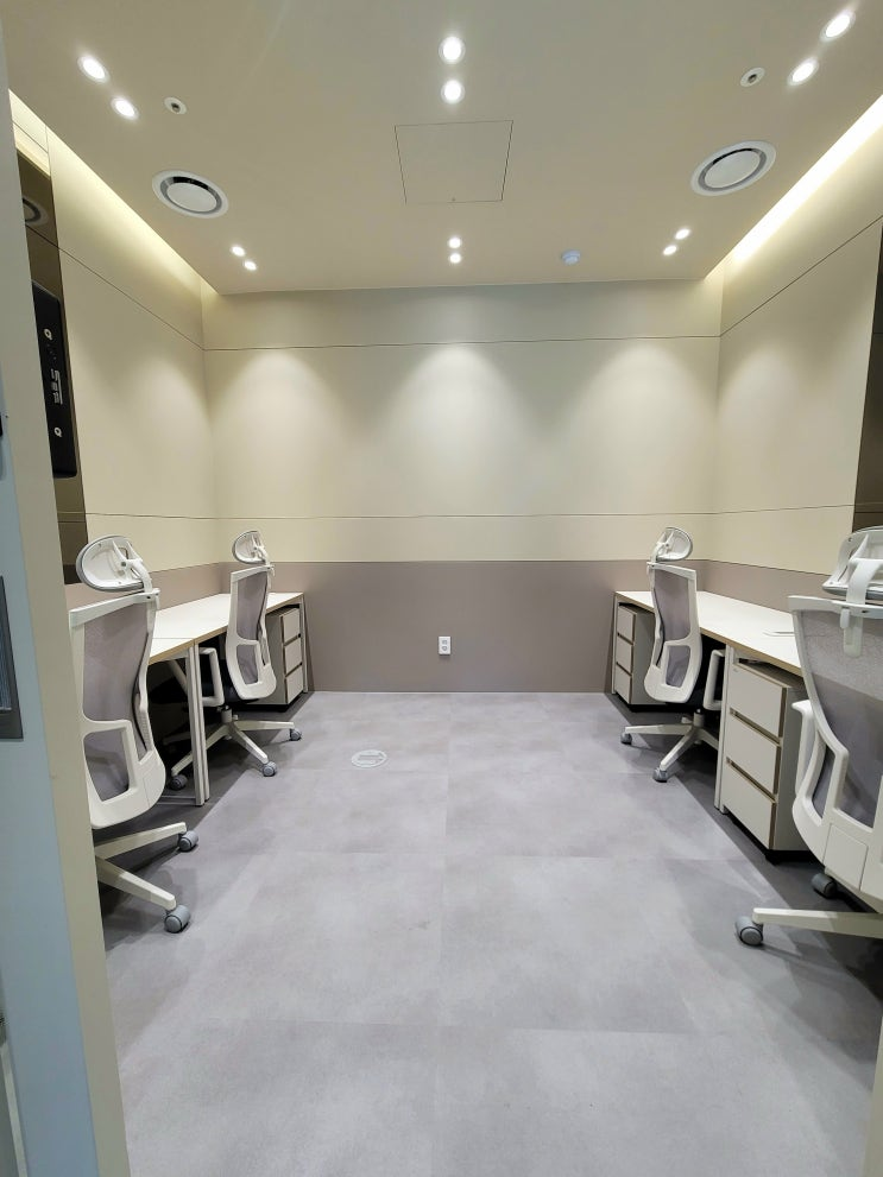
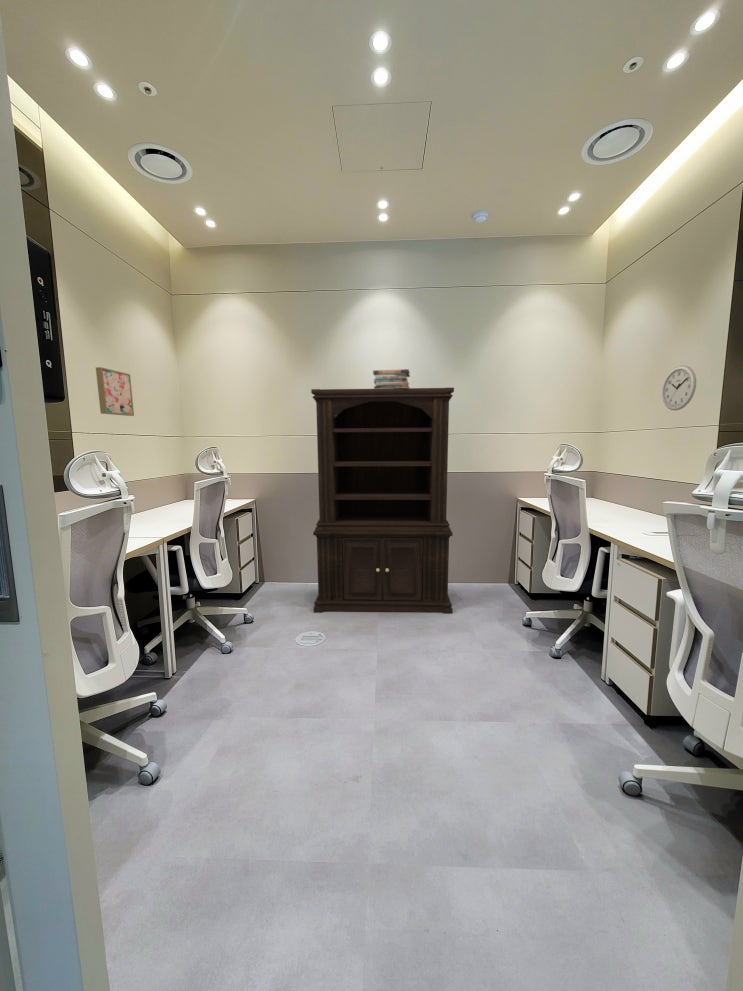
+ book stack (391, 380)
+ hutch (382, 499)
+ wall clock (677, 388)
+ wall art (116, 393)
